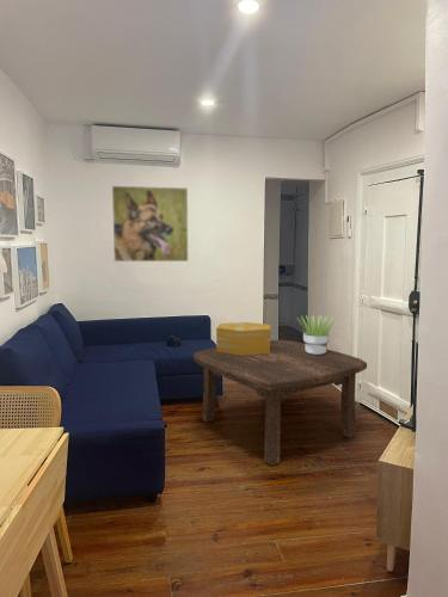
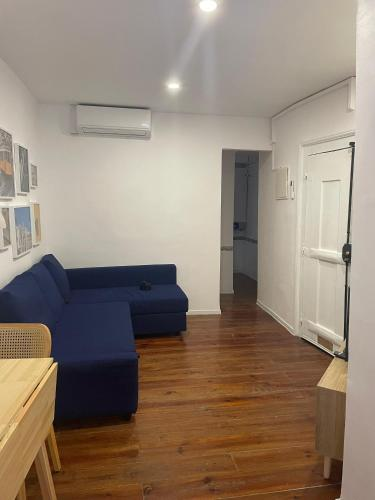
- potted plant (315, 334)
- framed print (151, 224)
- coffee table (275, 392)
- decorative box (244, 337)
